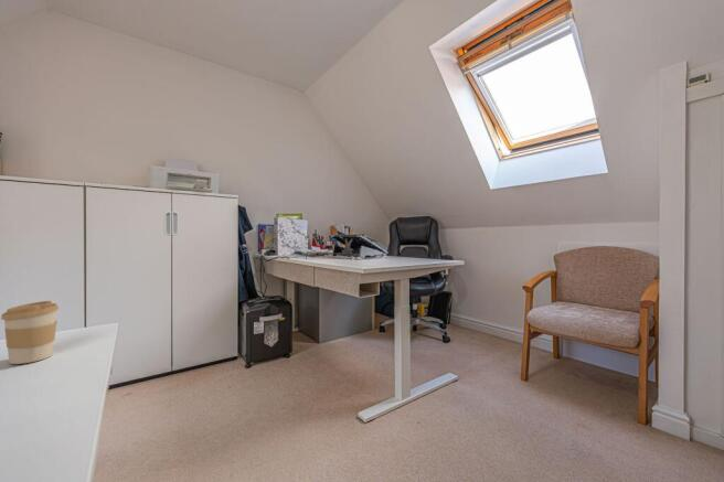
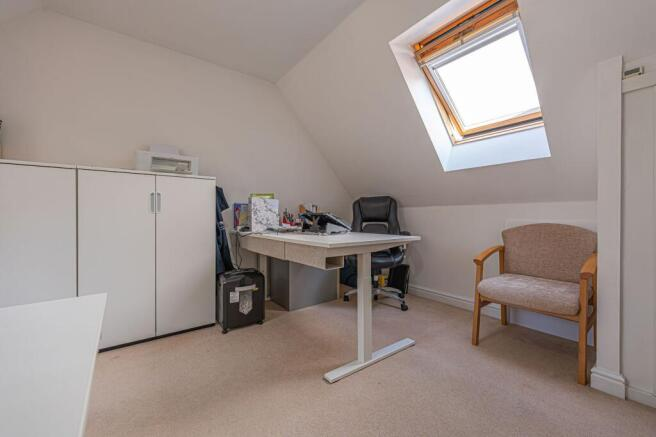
- coffee cup (31, 330)
